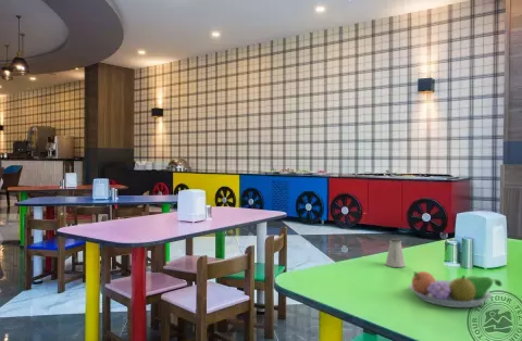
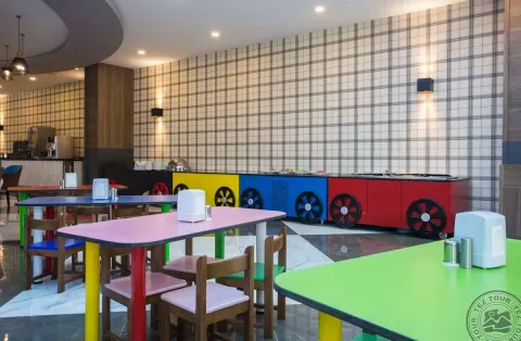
- saltshaker (395, 252)
- fruit bowl (451, 282)
